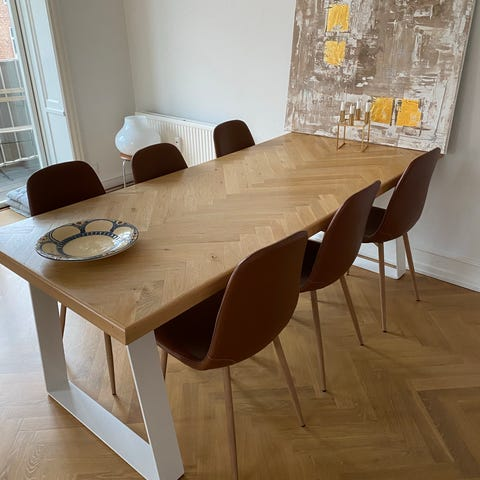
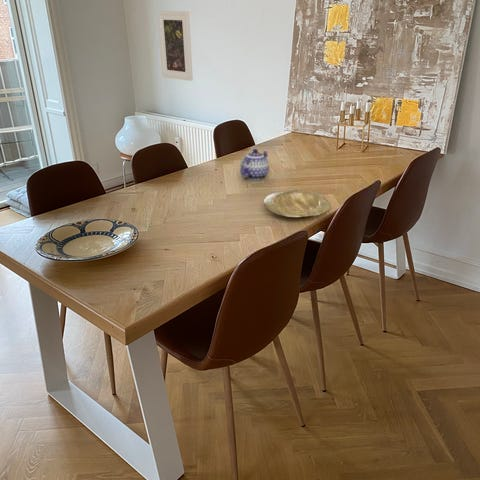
+ plate (296, 206)
+ teapot (254, 163)
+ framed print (175, 45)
